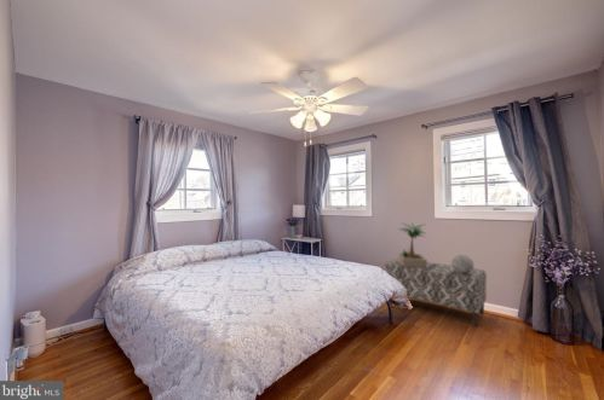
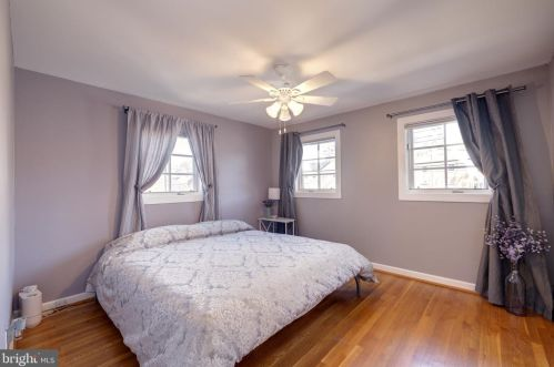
- potted plant (410, 244)
- bench (431, 288)
- decorative sphere (461, 263)
